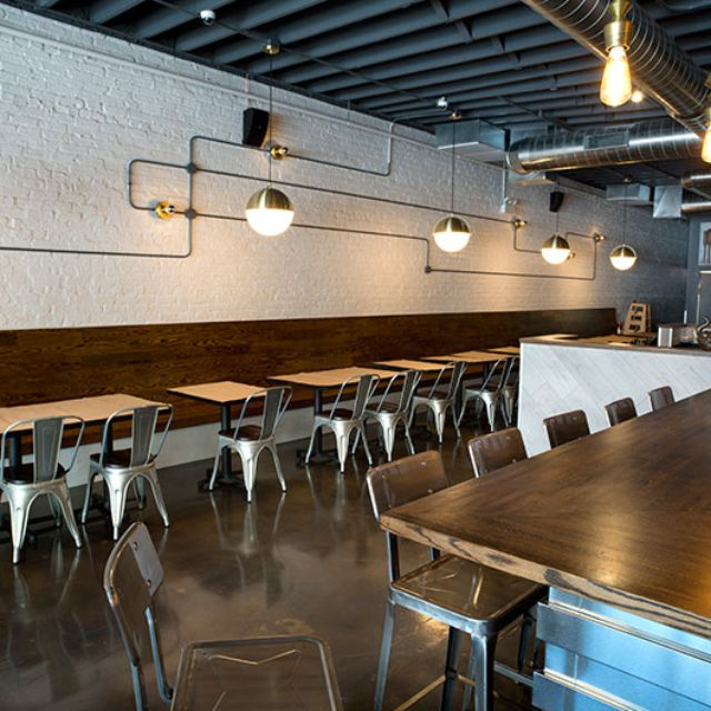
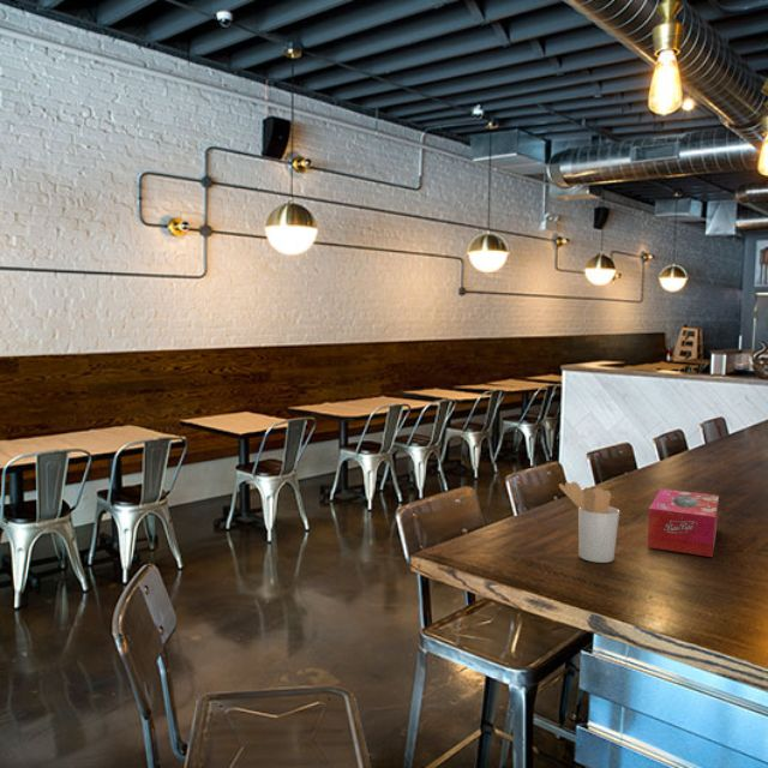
+ tissue box (684, 520)
+ utensil holder (588, 518)
